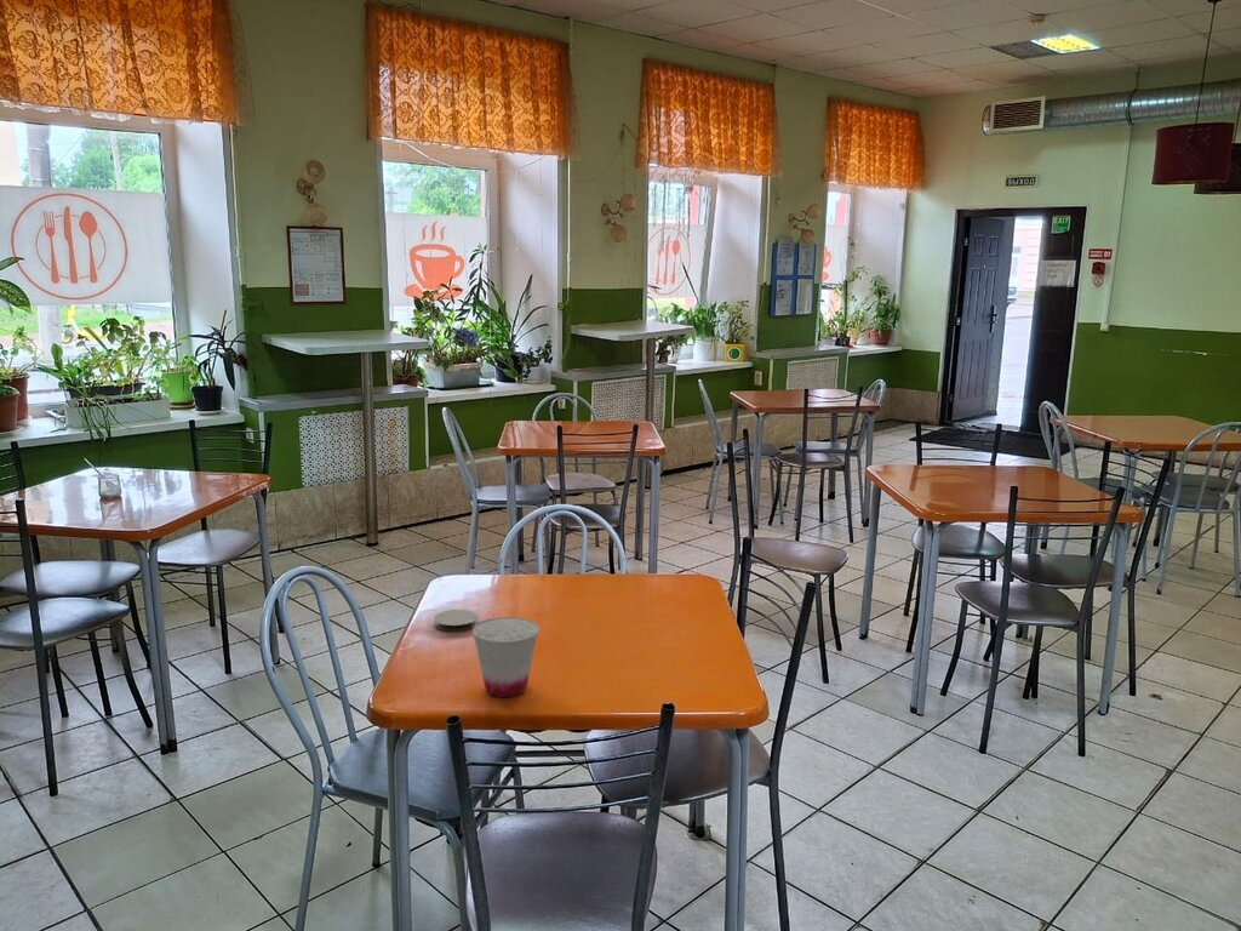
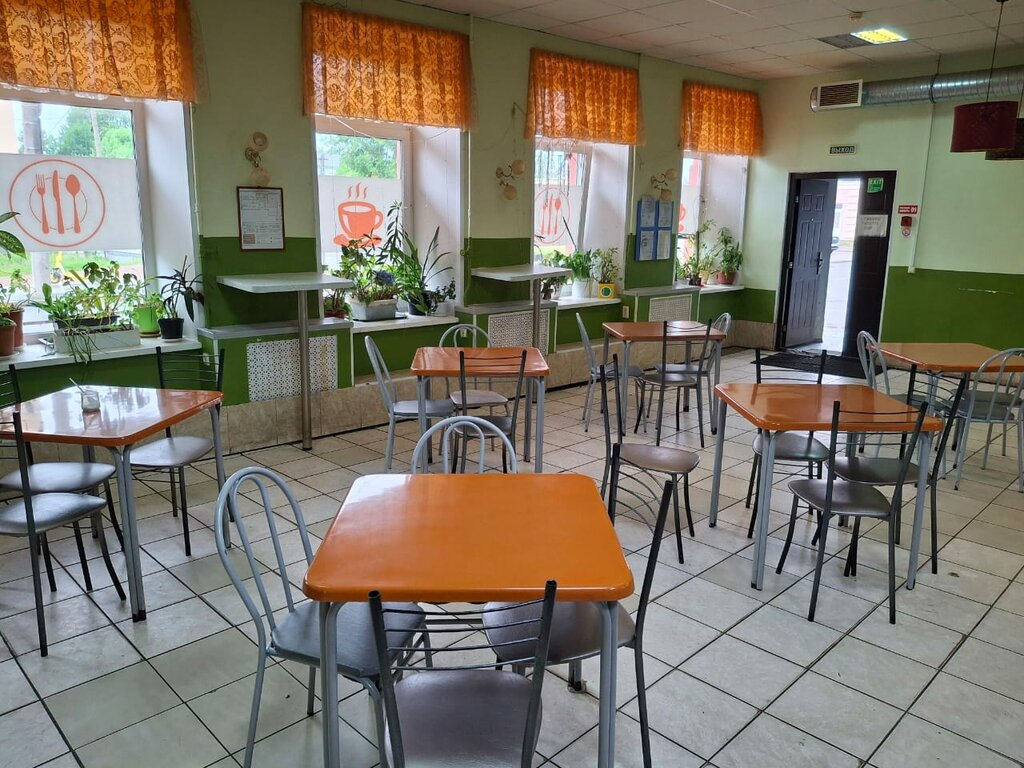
- cup (505, 658)
- coaster (456, 619)
